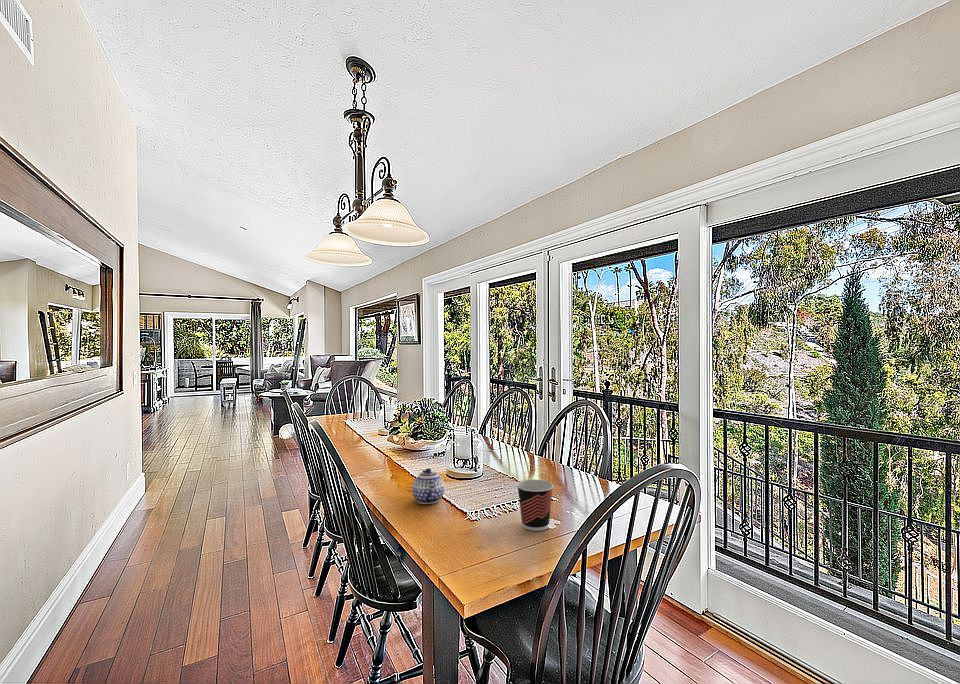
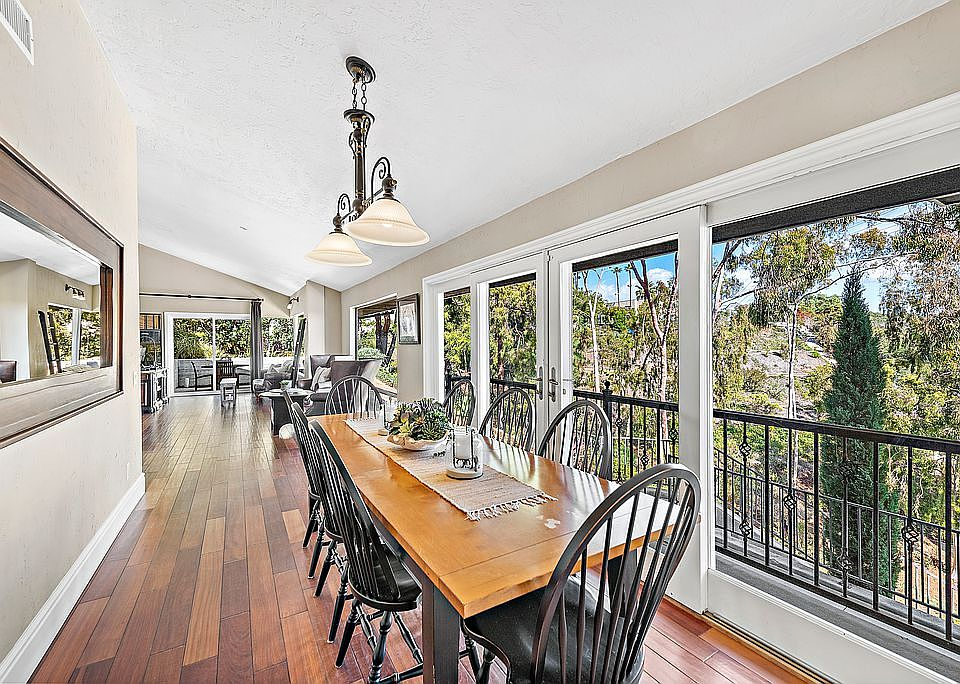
- cup (535, 505)
- teapot (428, 484)
